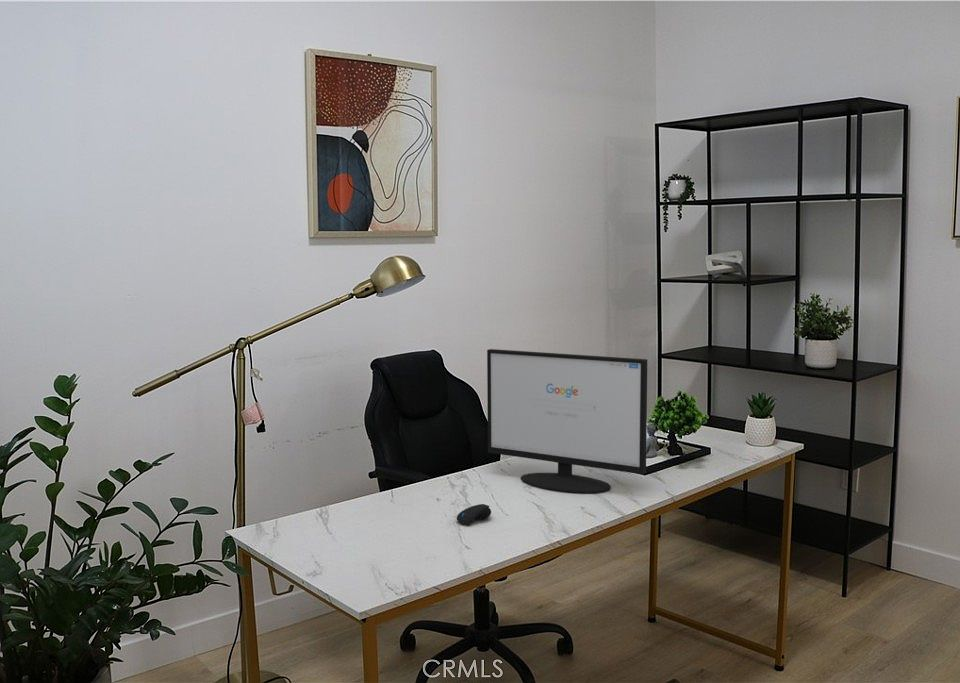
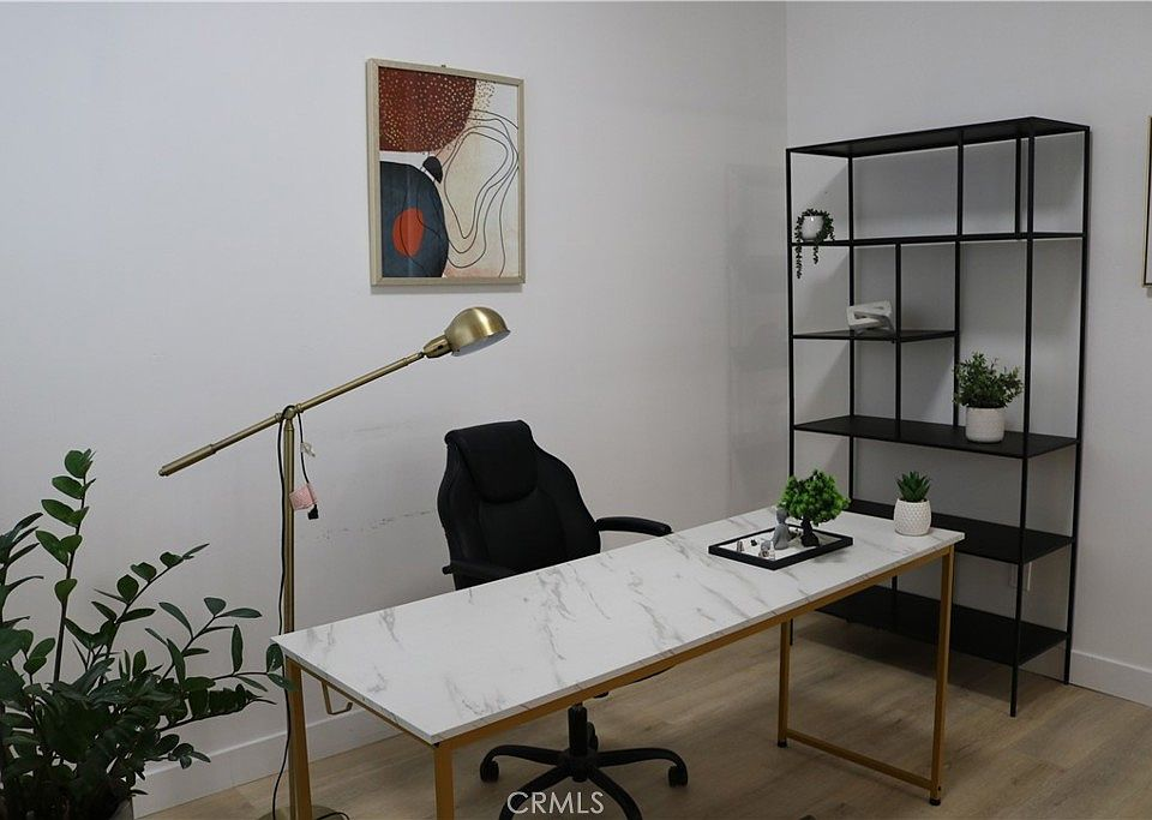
- computer monitor (565, 418)
- computer mouse (474, 513)
